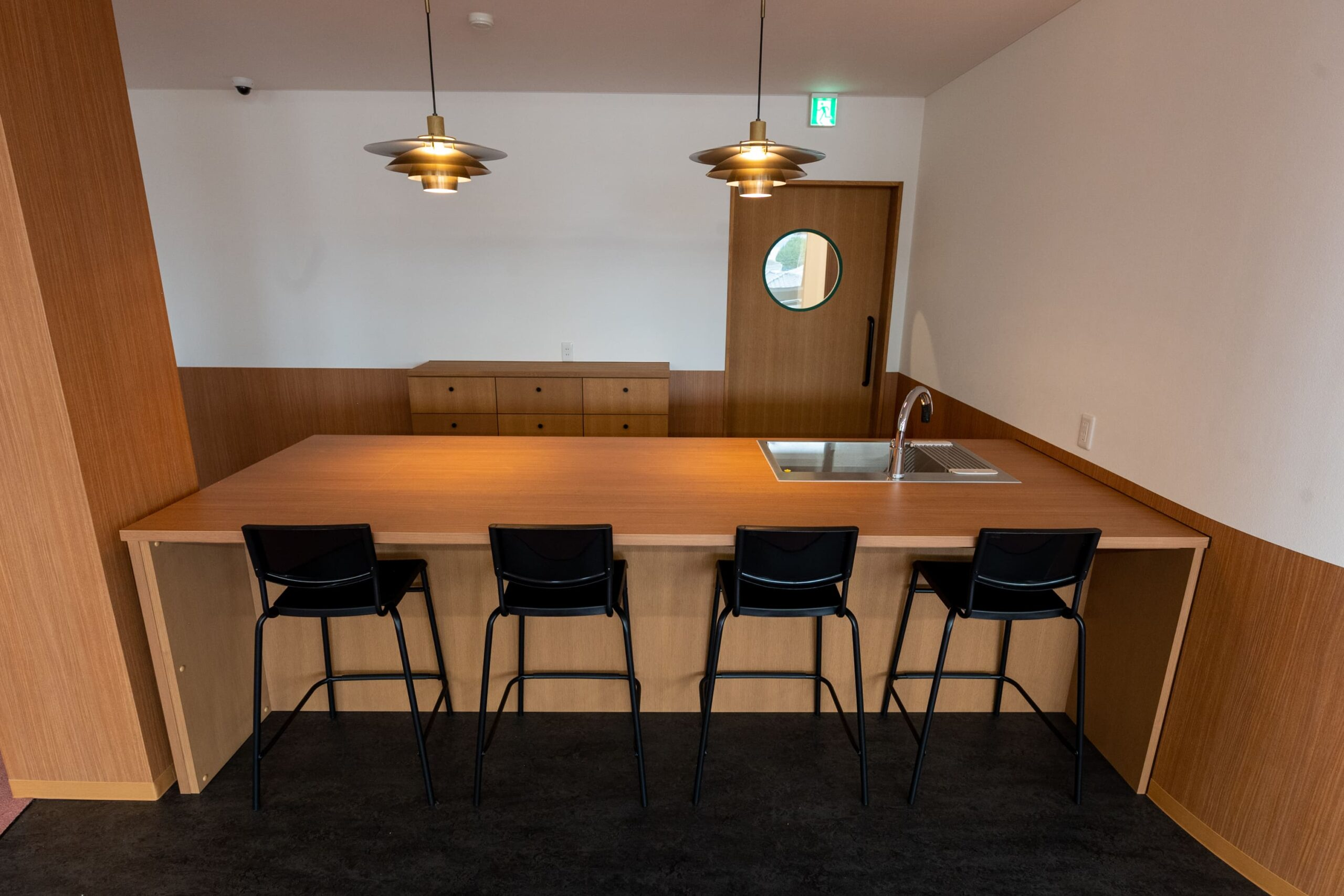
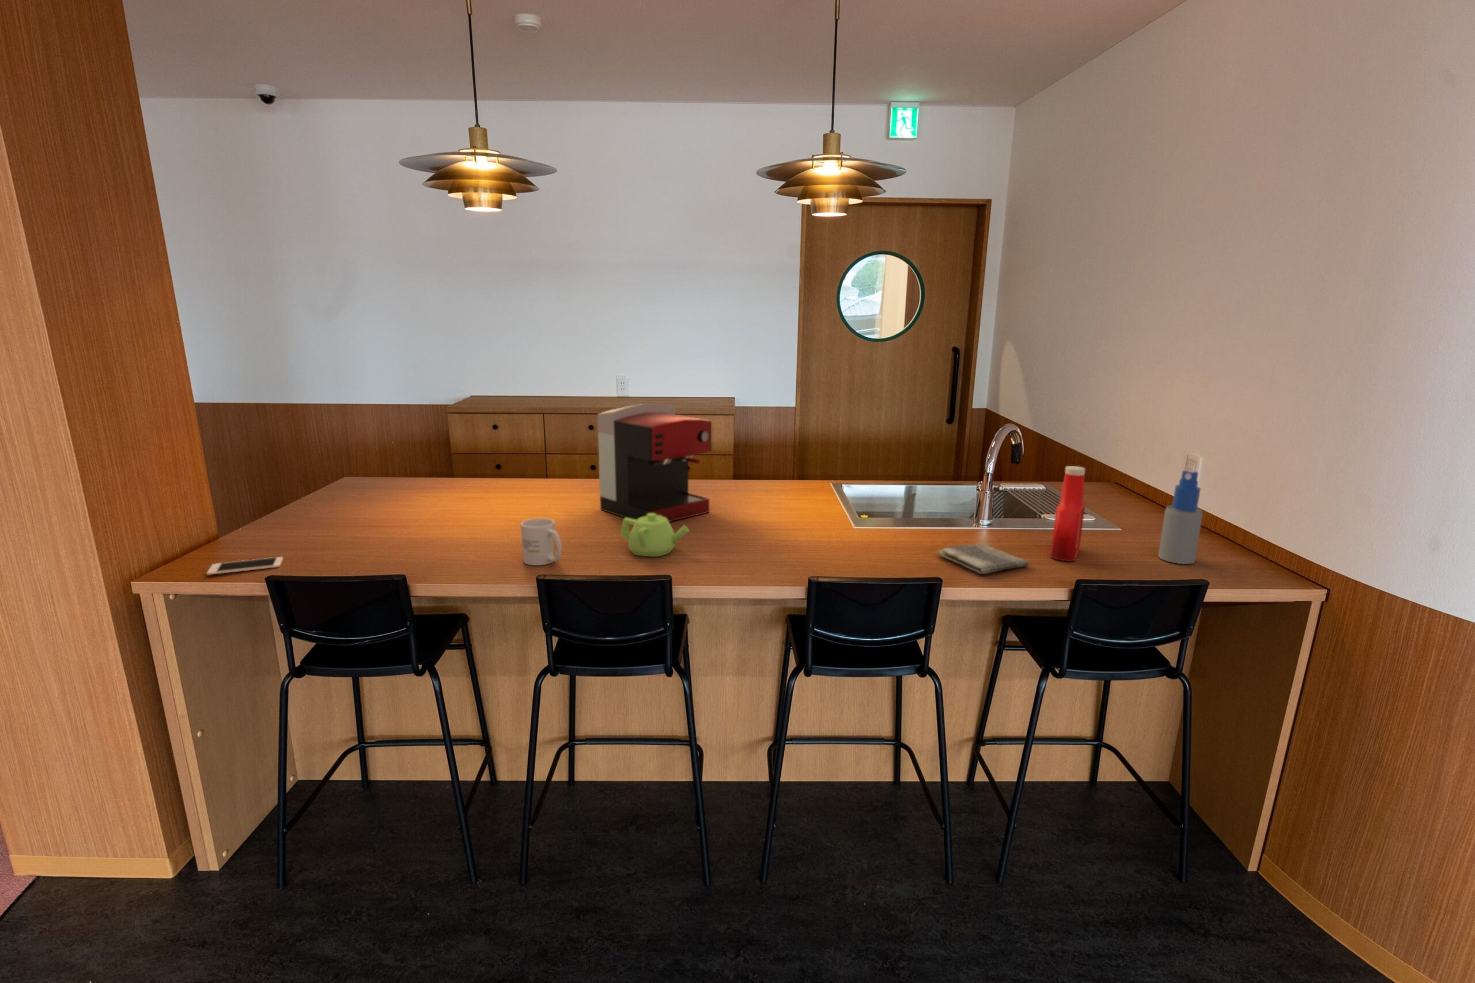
+ soap bottle (1070, 511)
+ dish towel (982, 556)
+ coffee maker (662, 461)
+ teapot (654, 533)
+ mug (544, 542)
+ cell phone (246, 565)
+ spray bottle (1183, 516)
